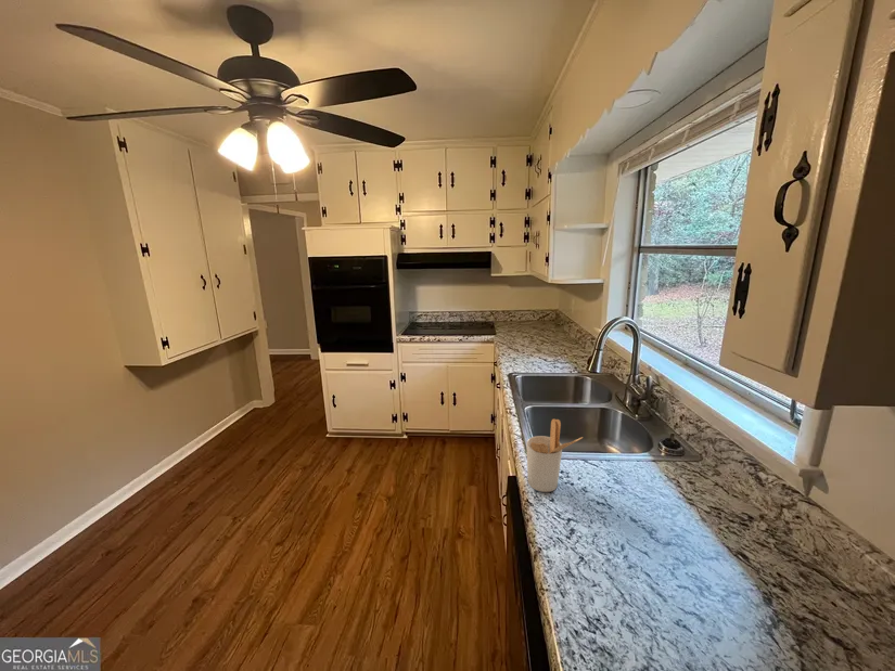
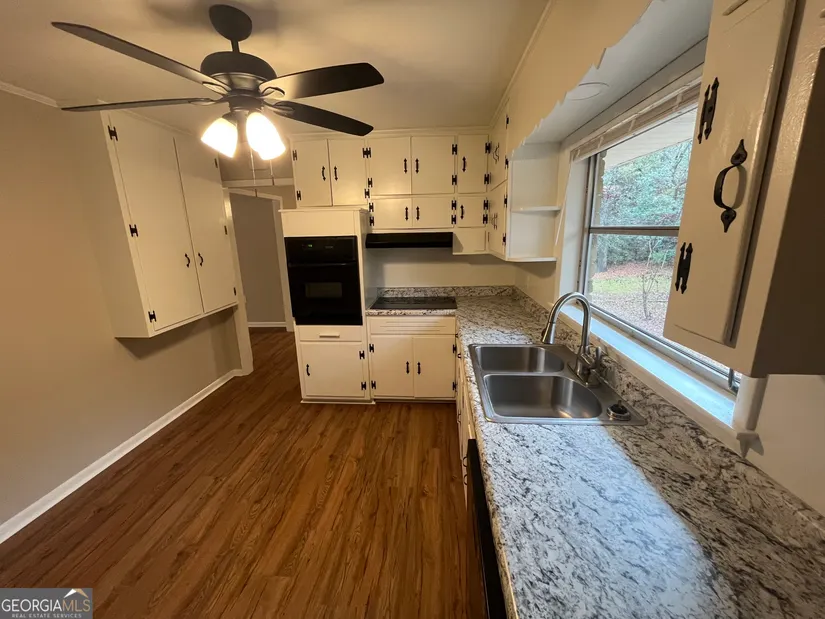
- utensil holder (551, 457)
